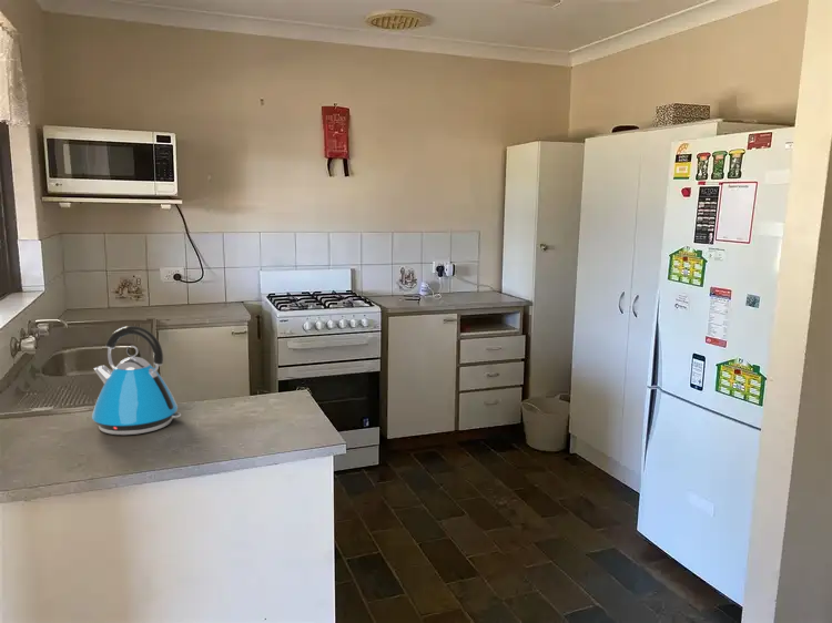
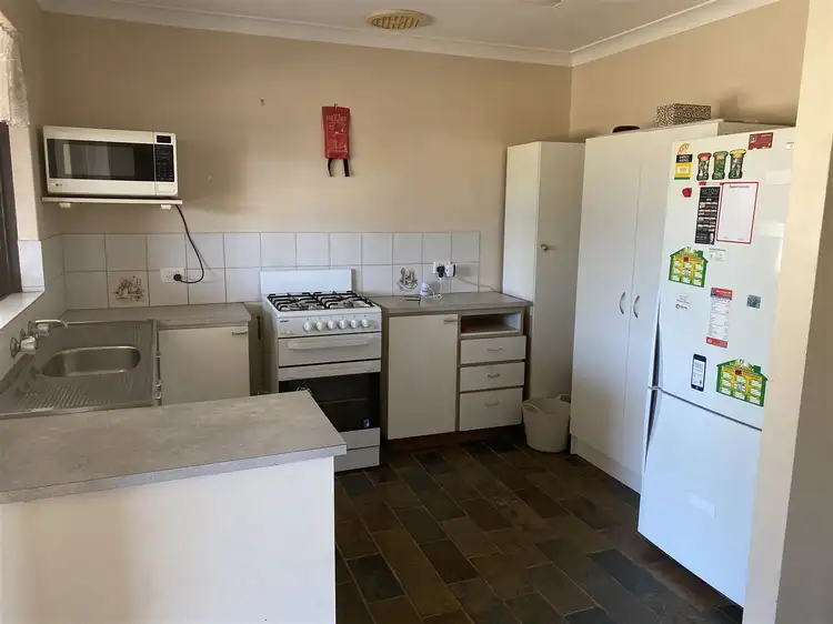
- kettle (135, 375)
